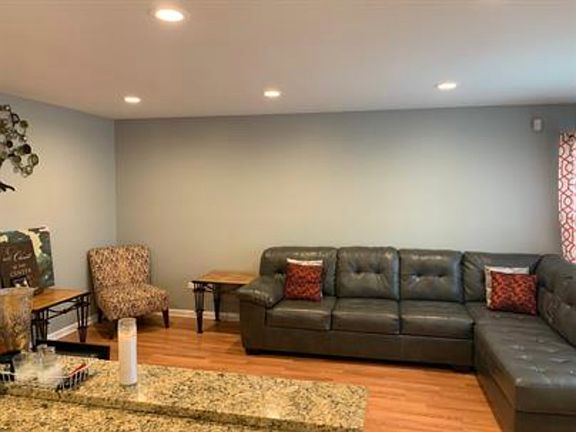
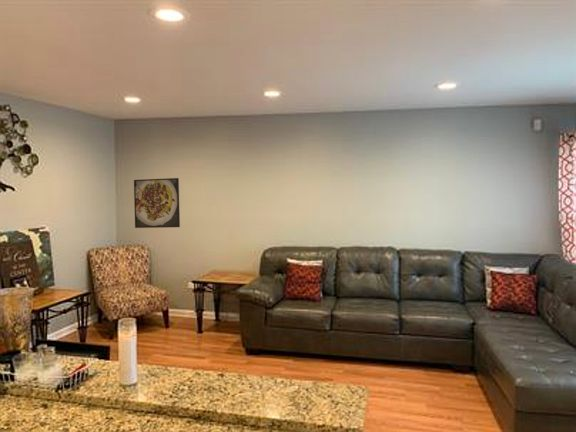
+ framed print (156, 203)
